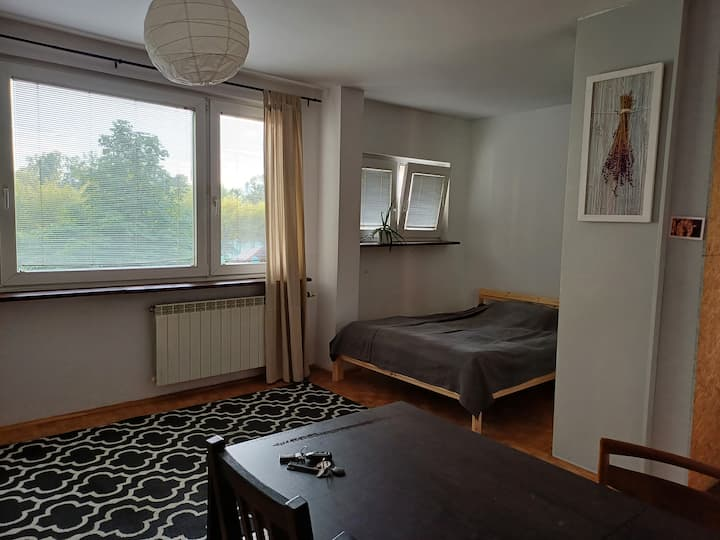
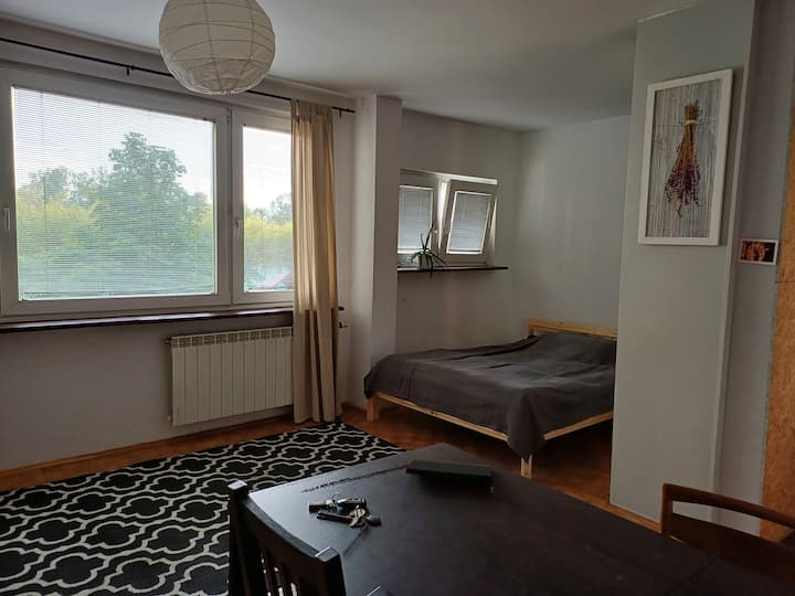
+ pen (356, 539)
+ notepad (449, 469)
